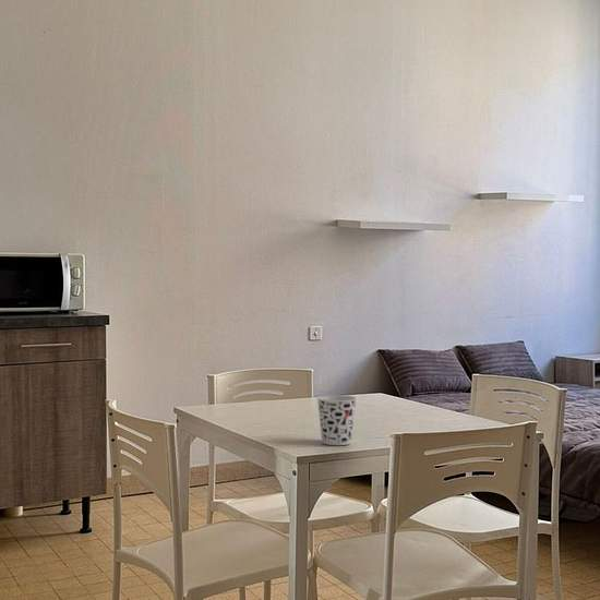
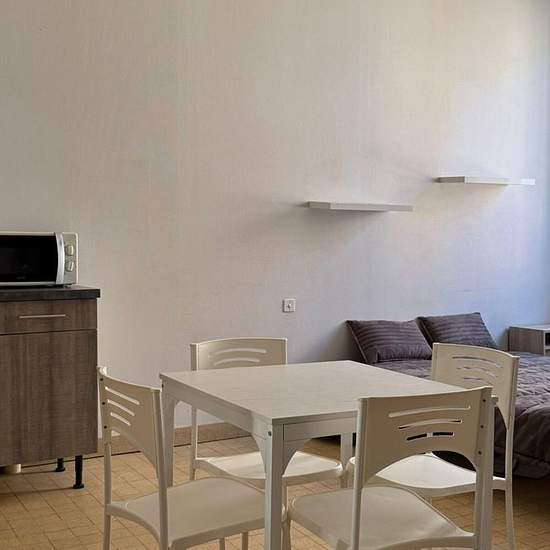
- cup (336, 420)
